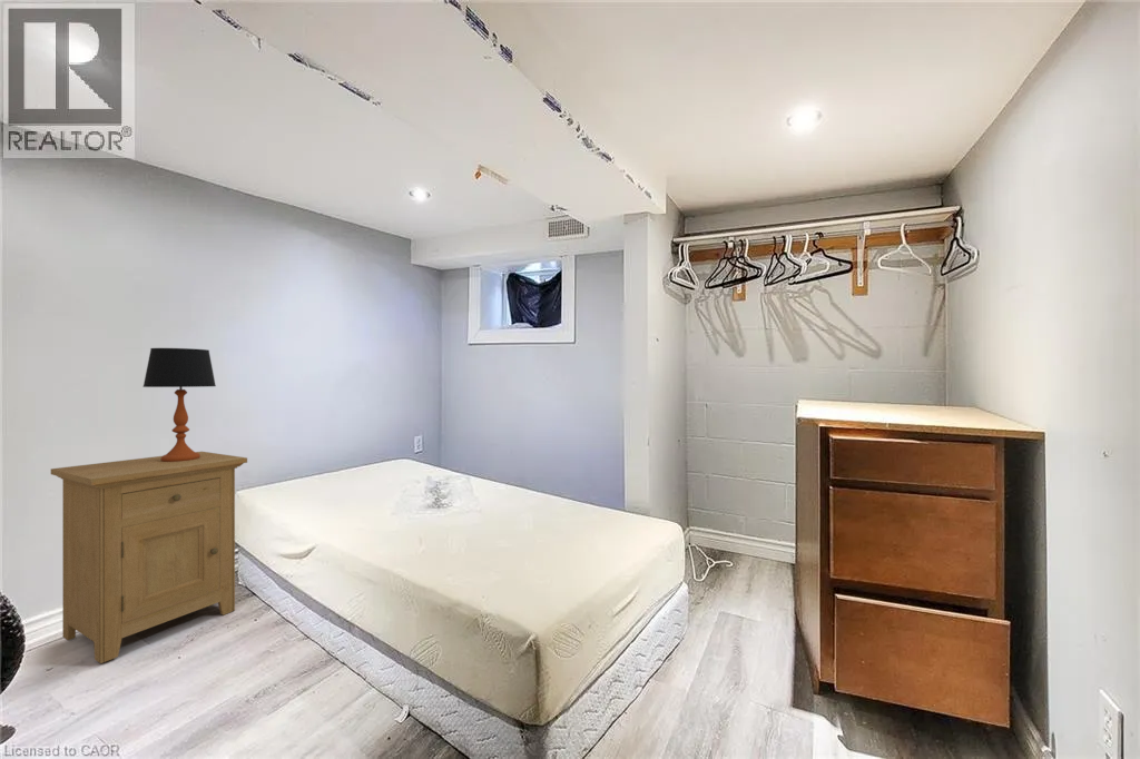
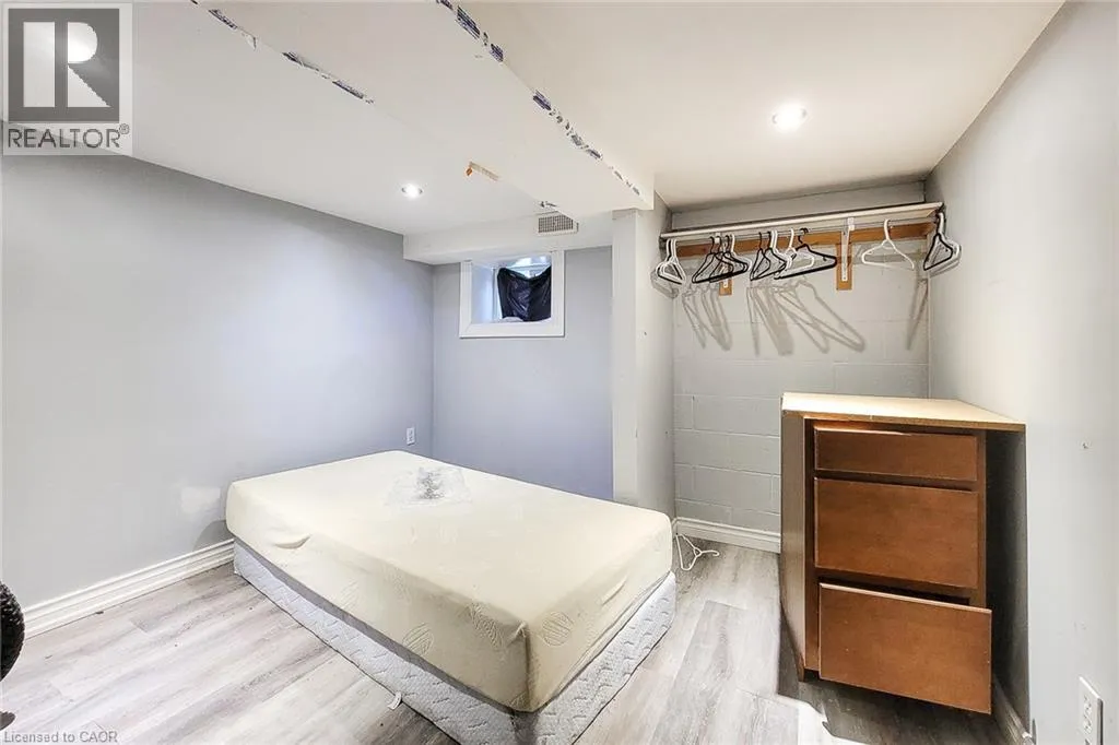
- nightstand (155, 543)
- table lamp (180, 403)
